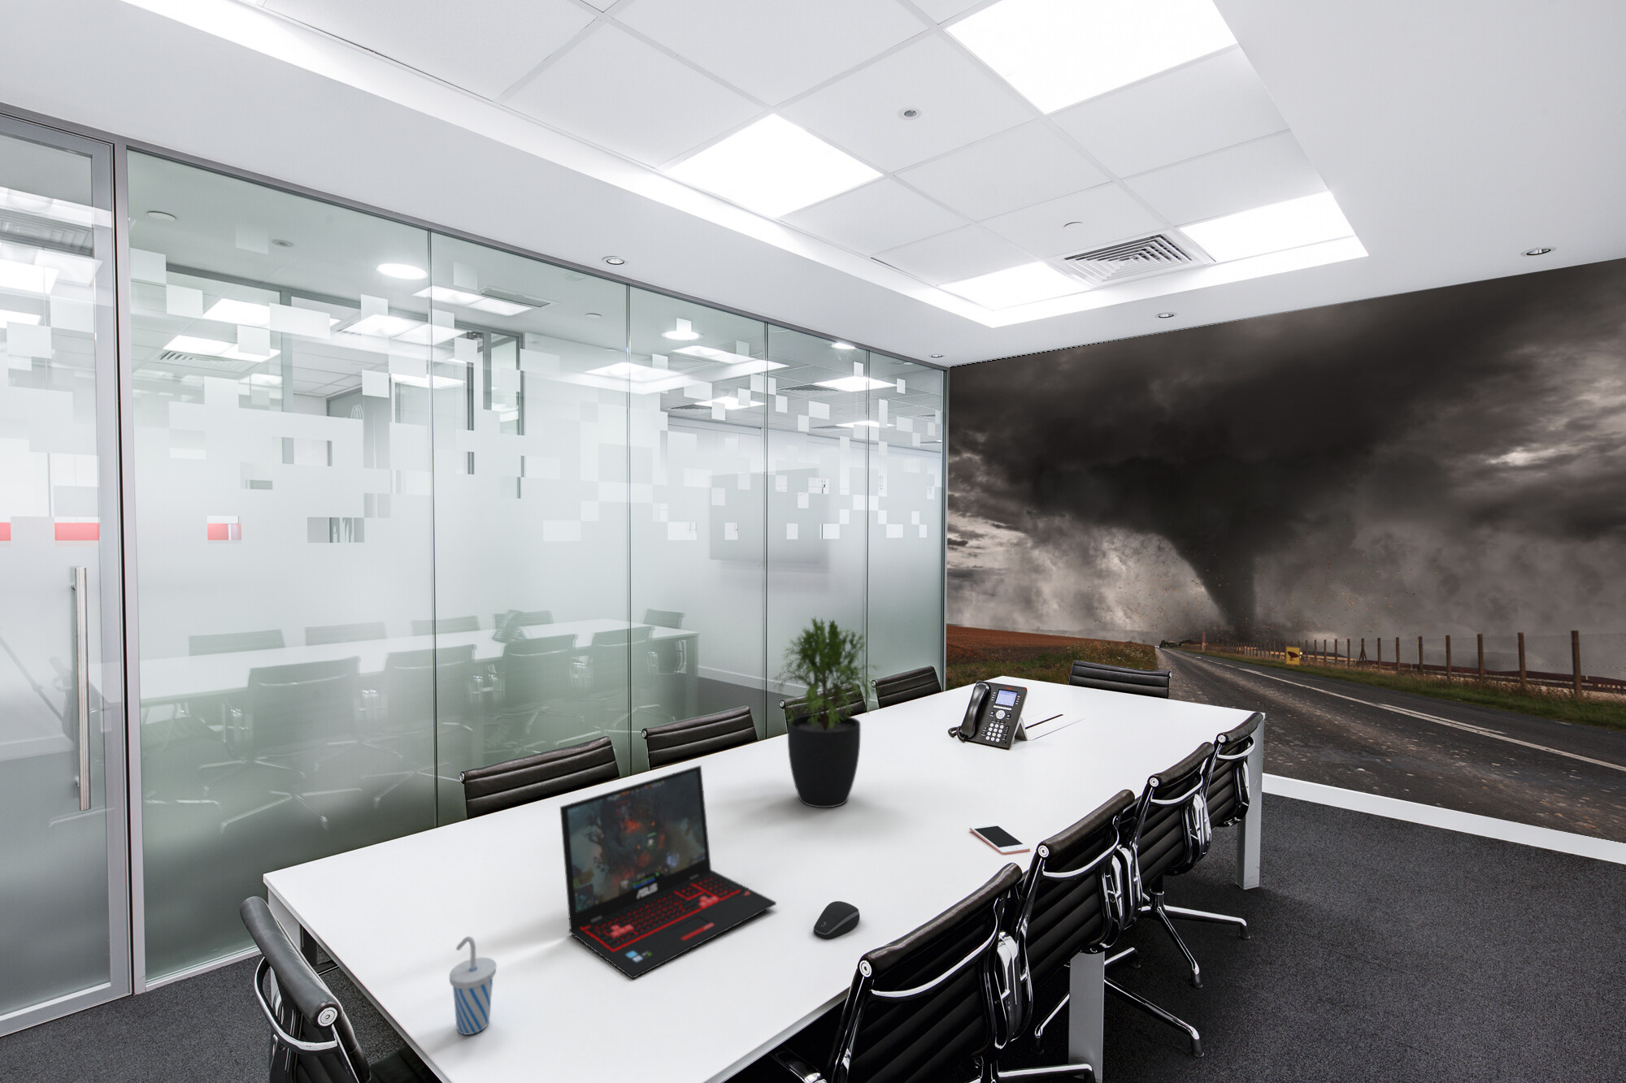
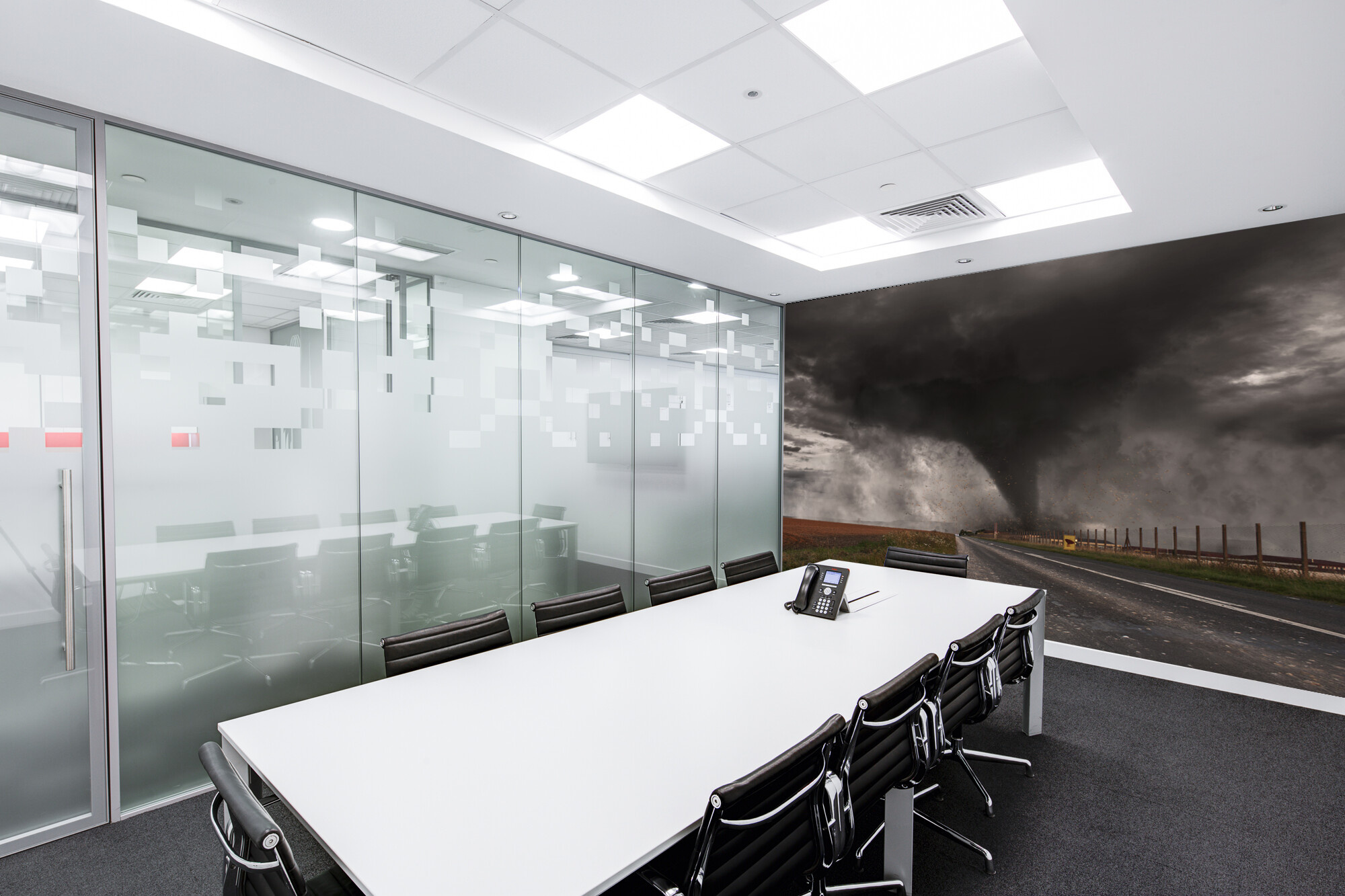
- potted plant (831, 707)
- computer mouse (837, 916)
- cup (471, 980)
- laptop (671, 858)
- cell phone (999, 839)
